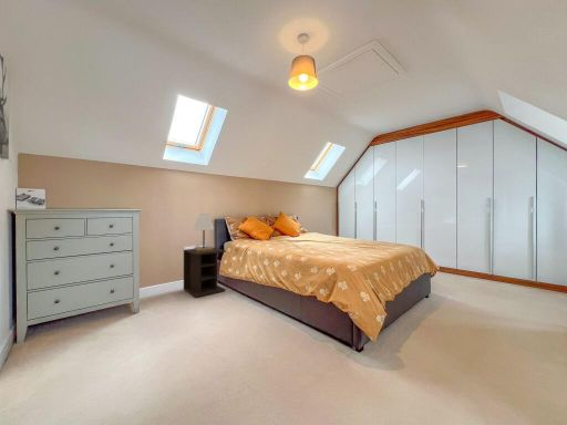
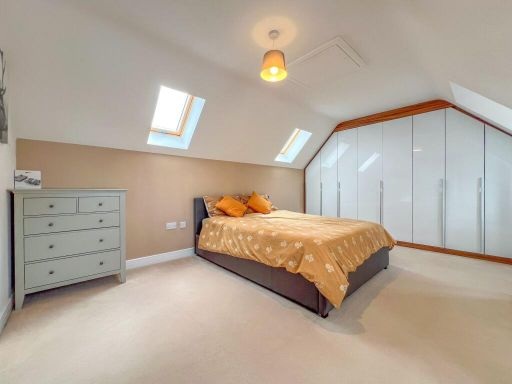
- lamp (204, 231)
- nightstand (204, 270)
